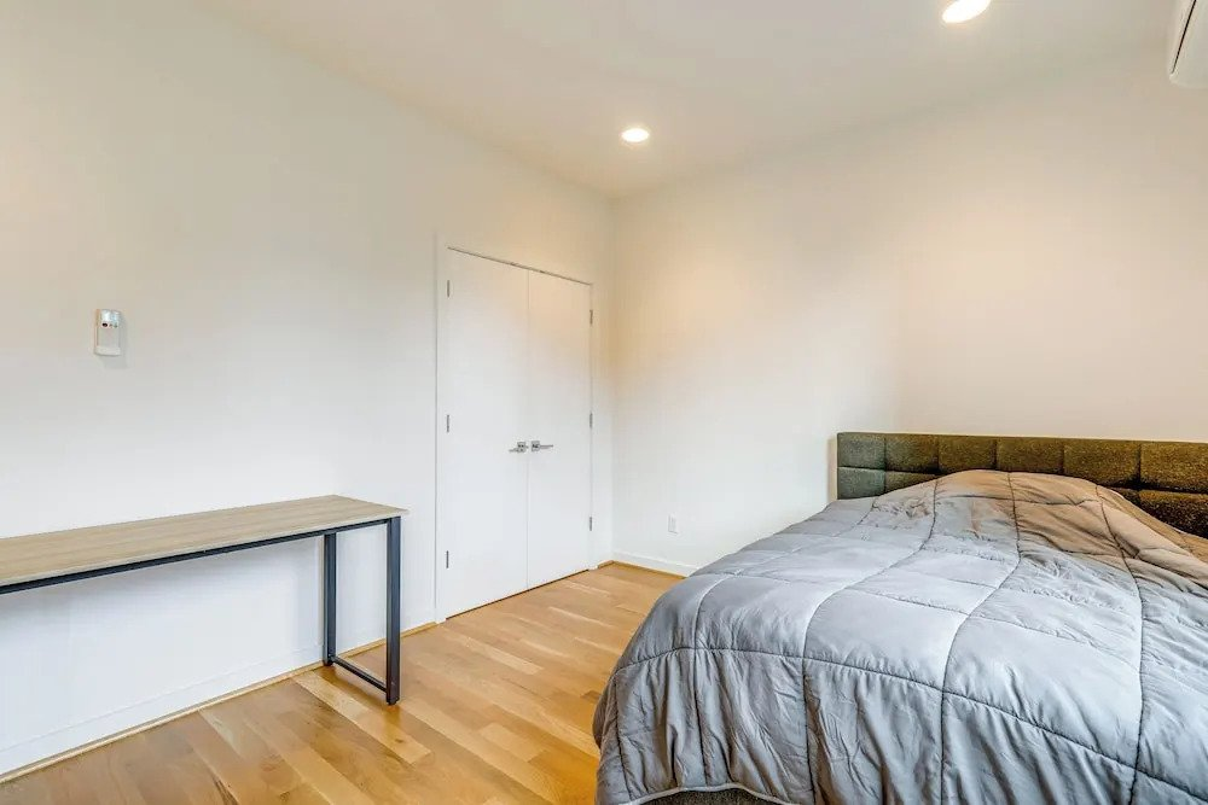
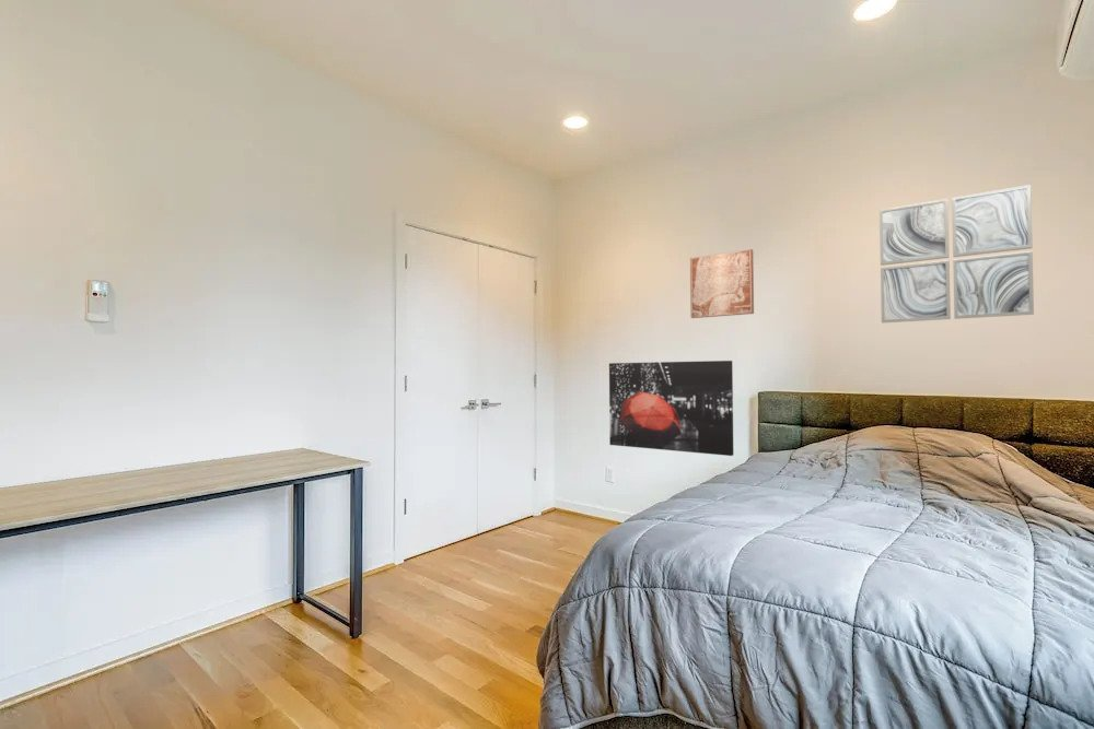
+ wall art (948, 257)
+ wall art (721, 284)
+ wall art (666, 405)
